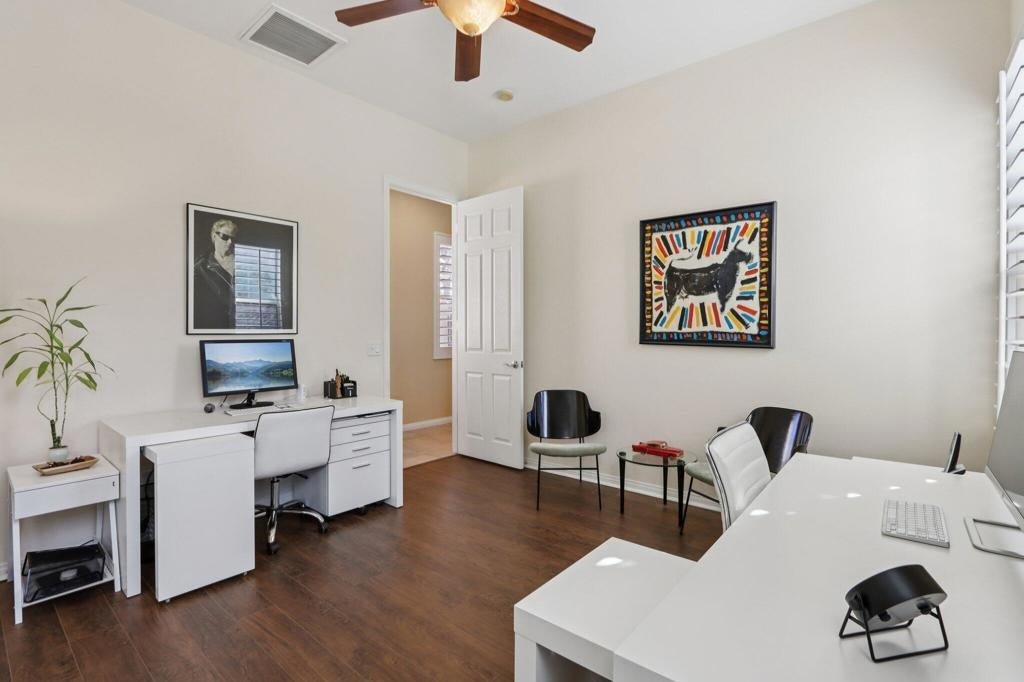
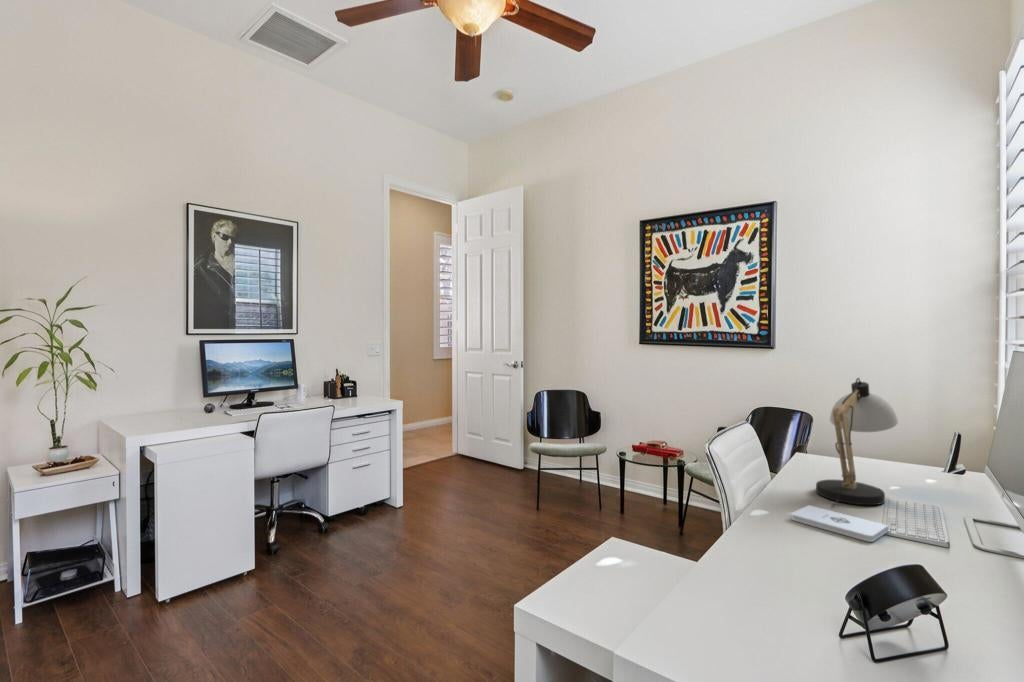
+ notepad (837, 522)
+ desk lamp (850, 436)
